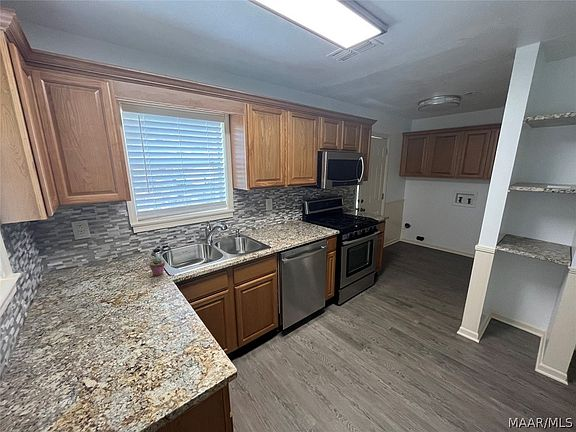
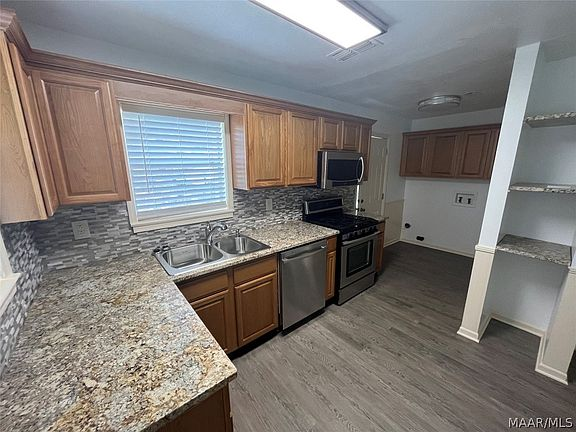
- potted succulent (157, 265)
